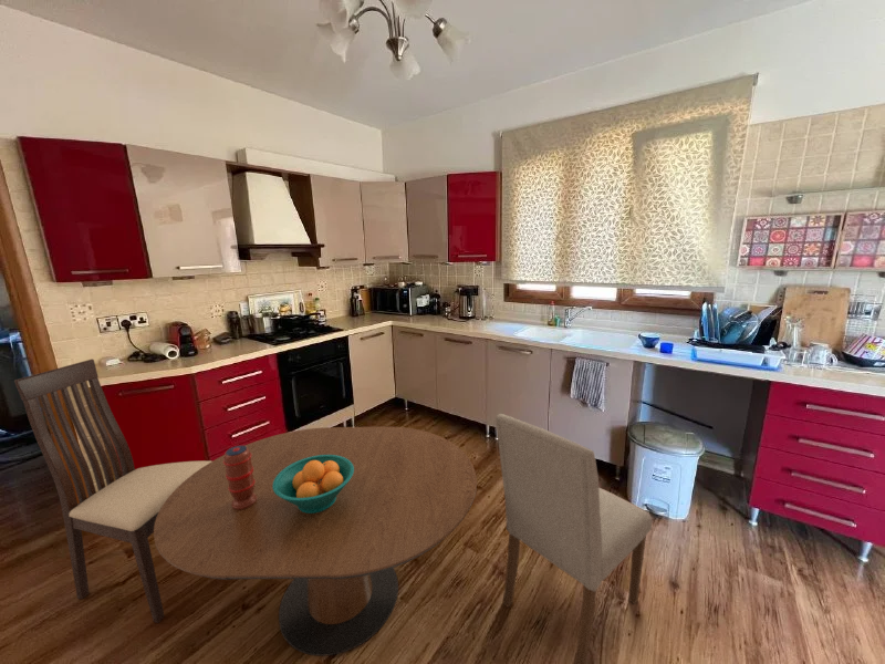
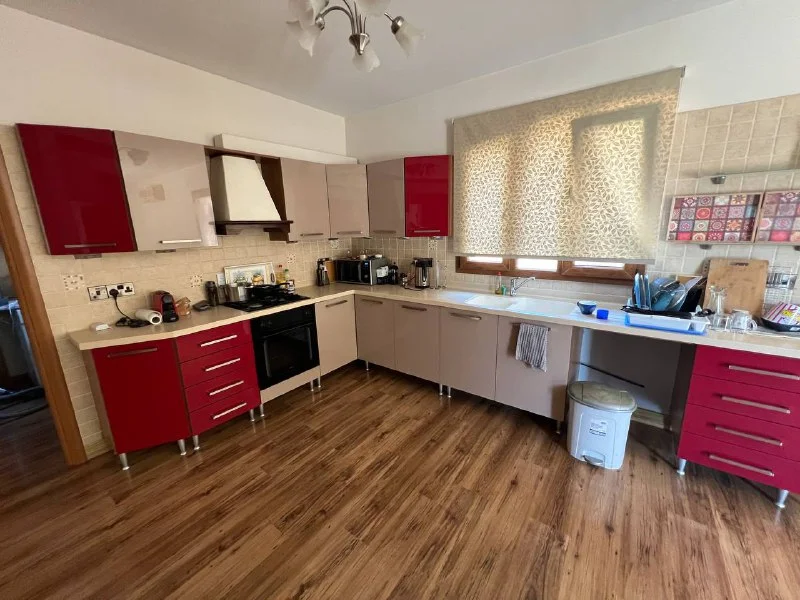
- chair (131, 478)
- chair (573, 510)
- spice grinder (240, 475)
- dining table (340, 526)
- fruit bowl (315, 481)
